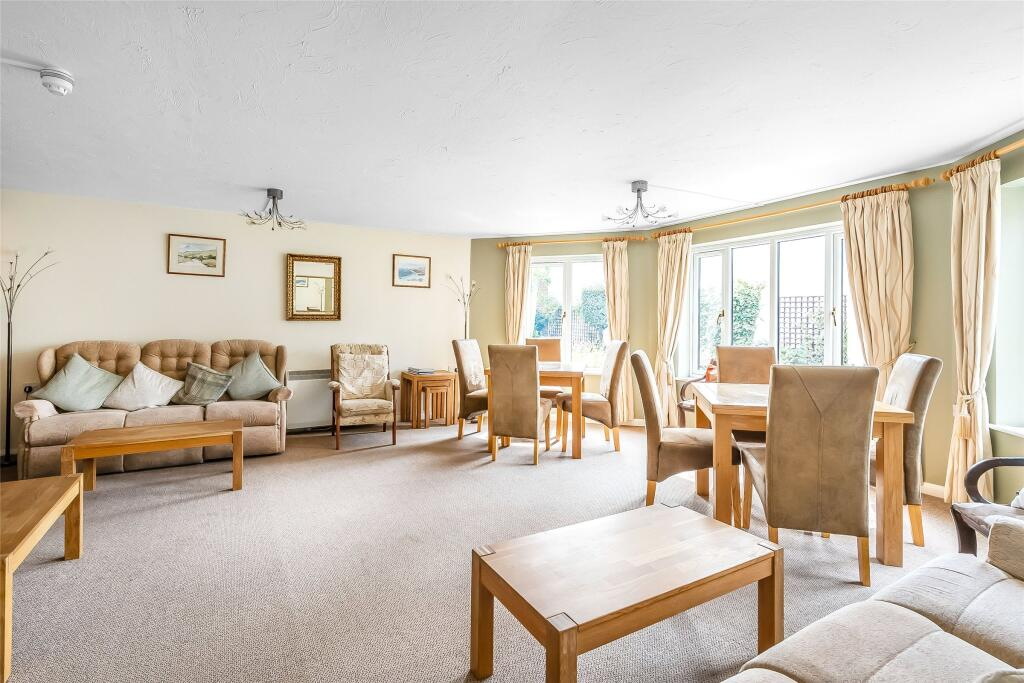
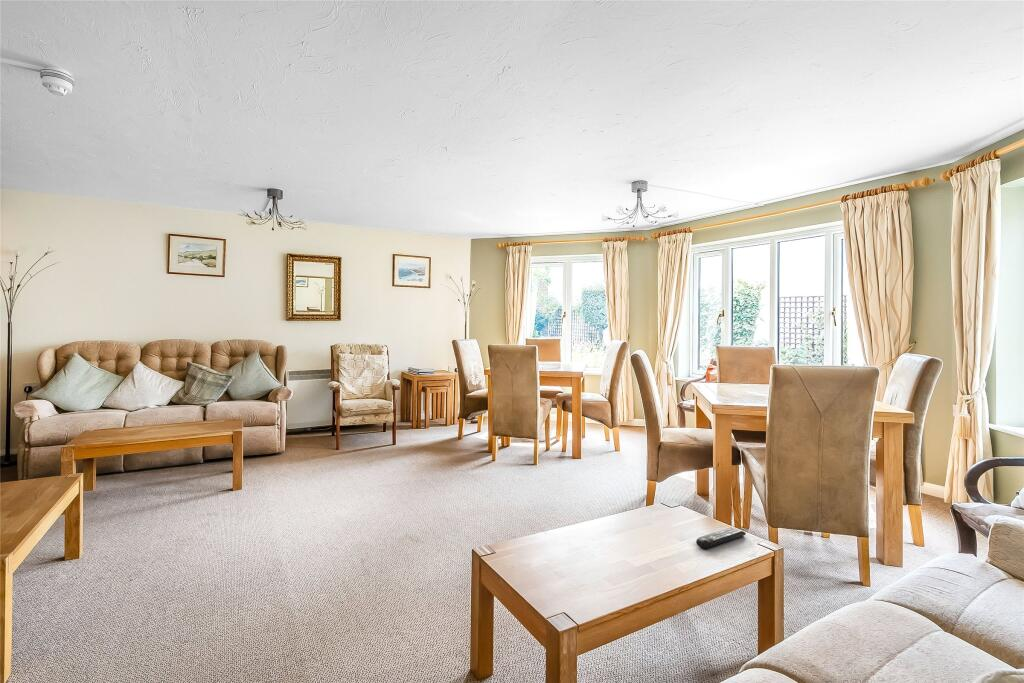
+ remote control (721, 537)
